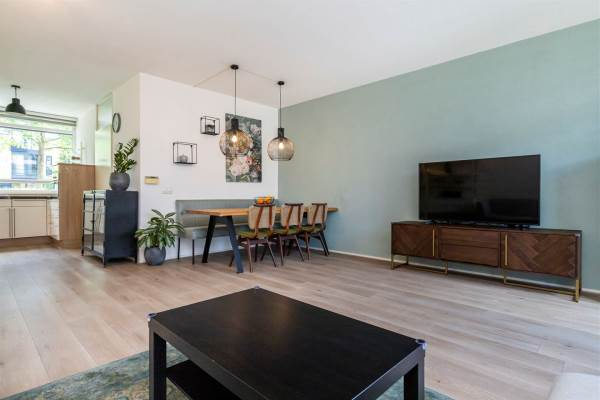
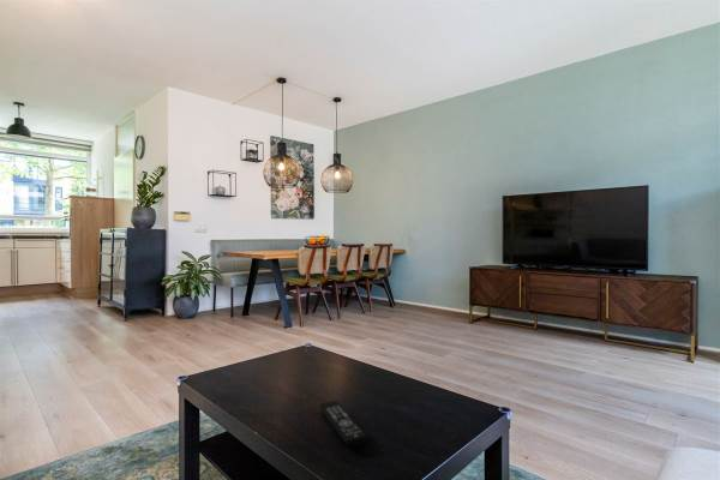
+ remote control (341, 421)
